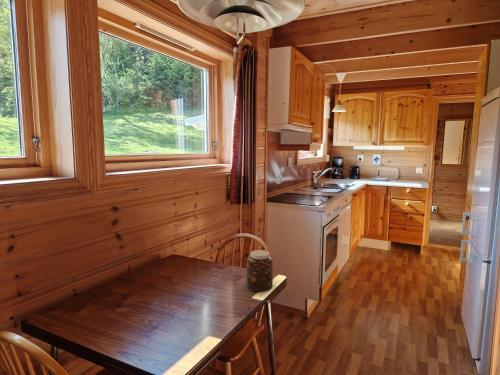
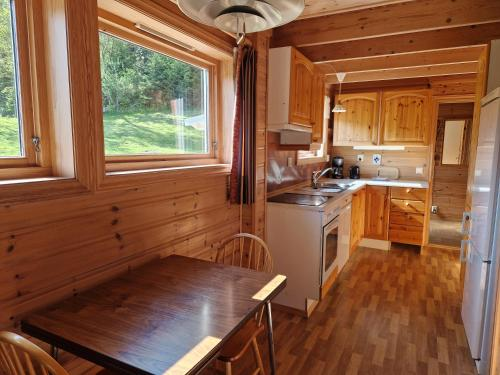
- jar (259, 269)
